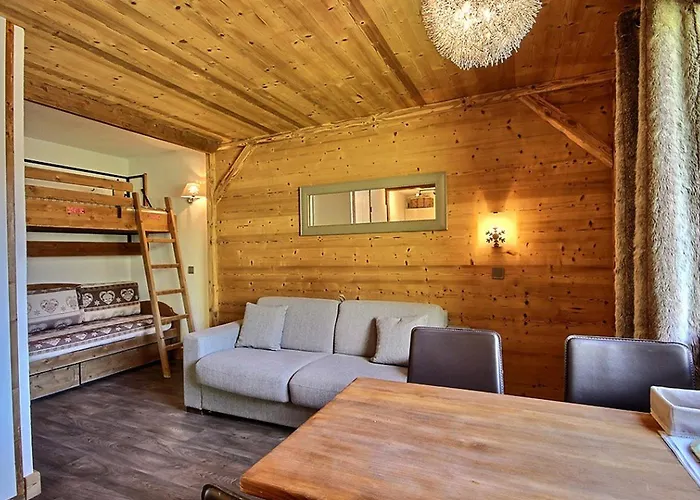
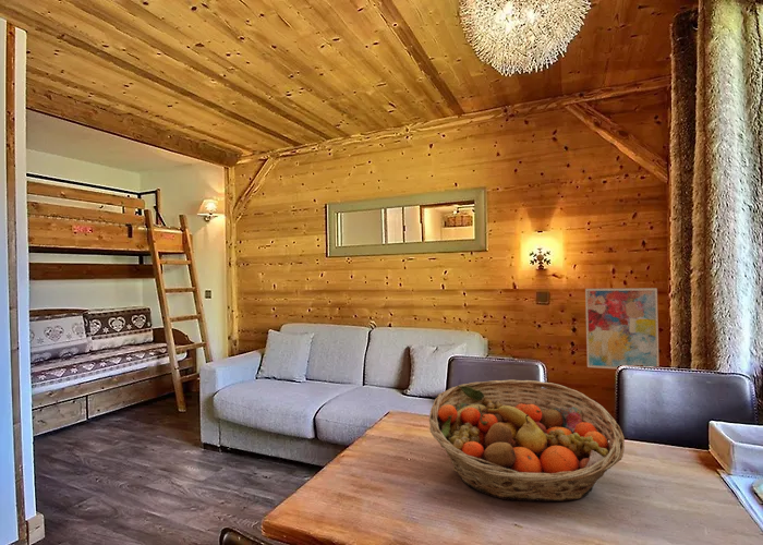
+ fruit basket (520, 434)
+ wall art (620, 328)
